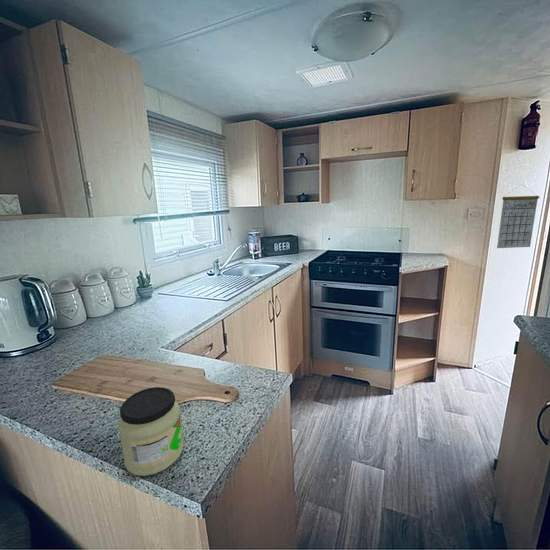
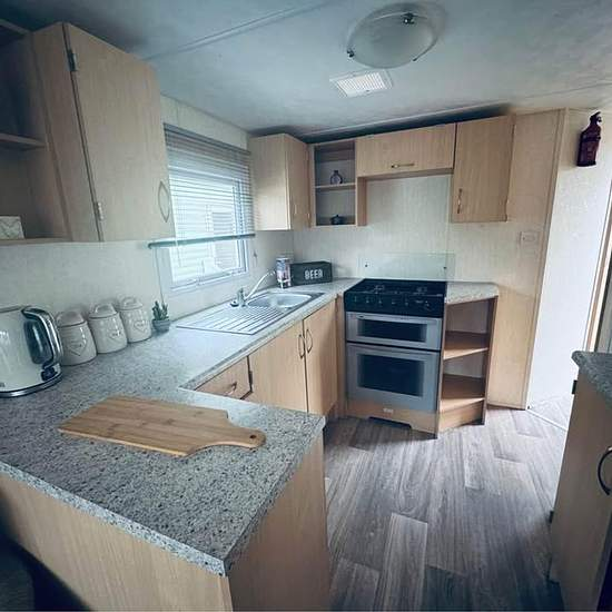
- calendar (518, 216)
- jar (151, 427)
